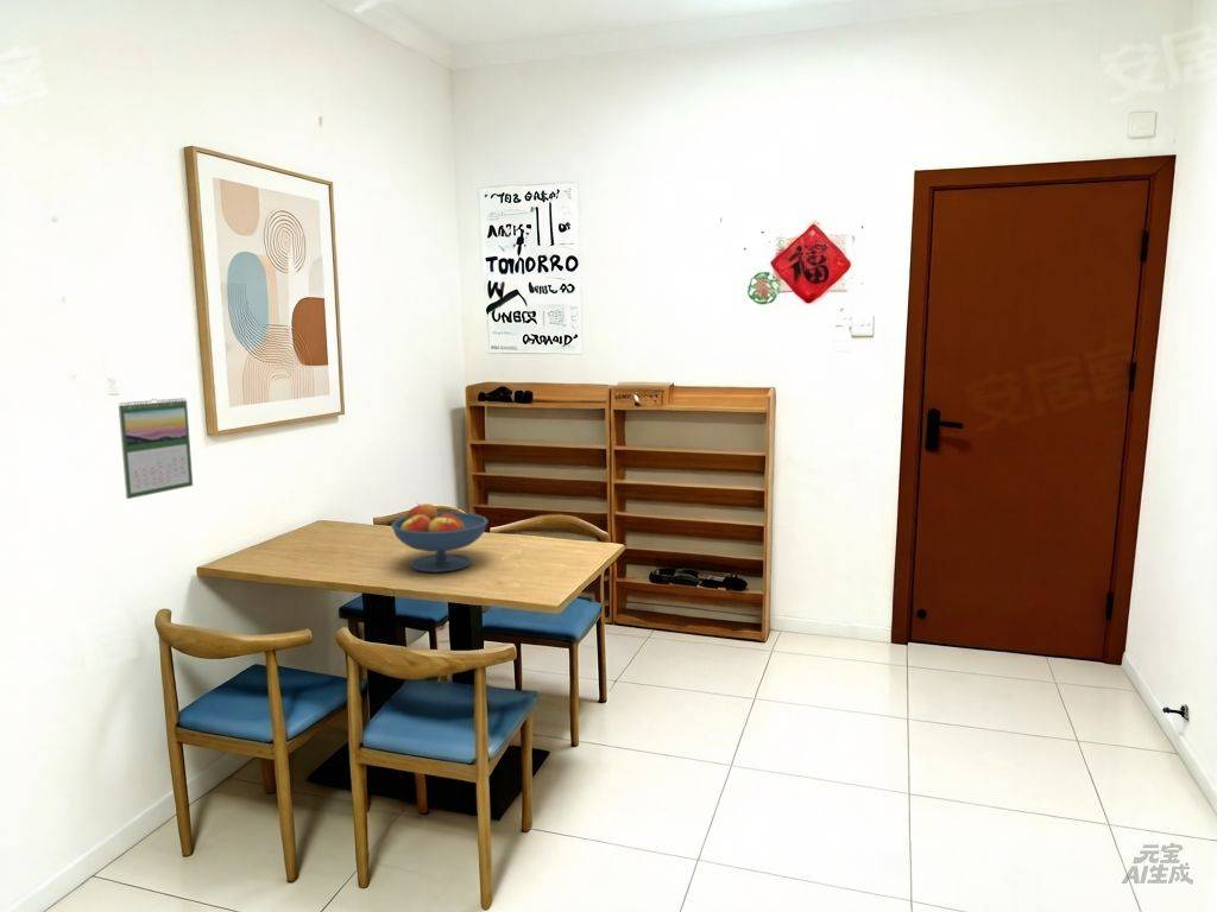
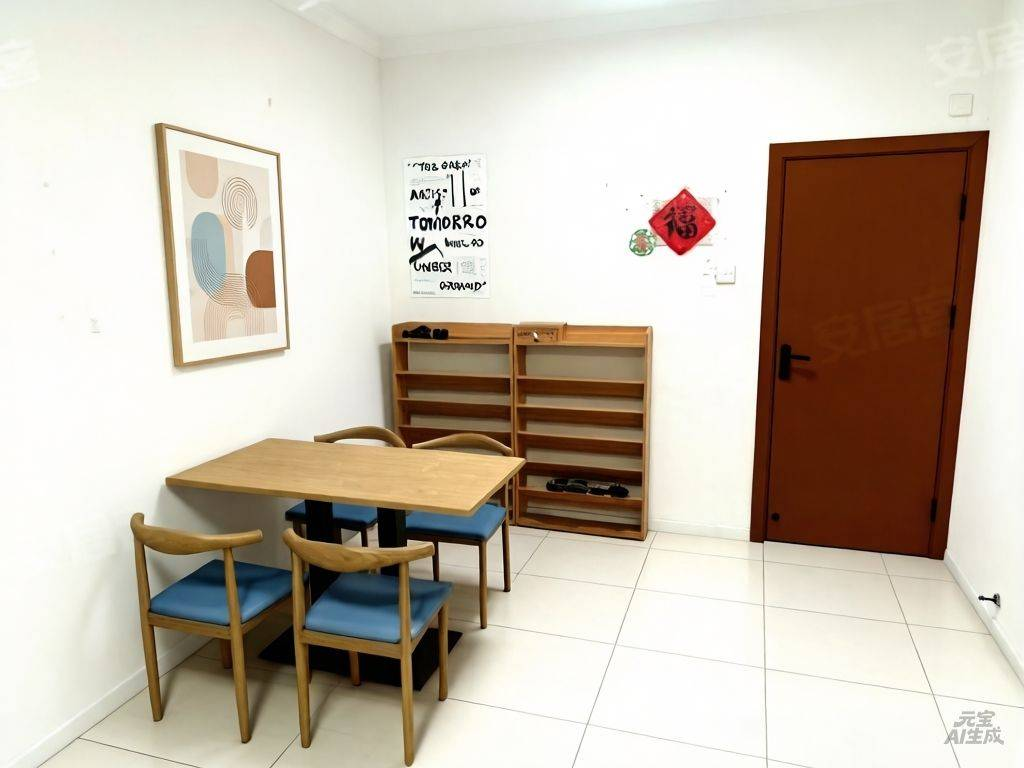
- calendar (157, 445)
- fruit bowl (440, 534)
